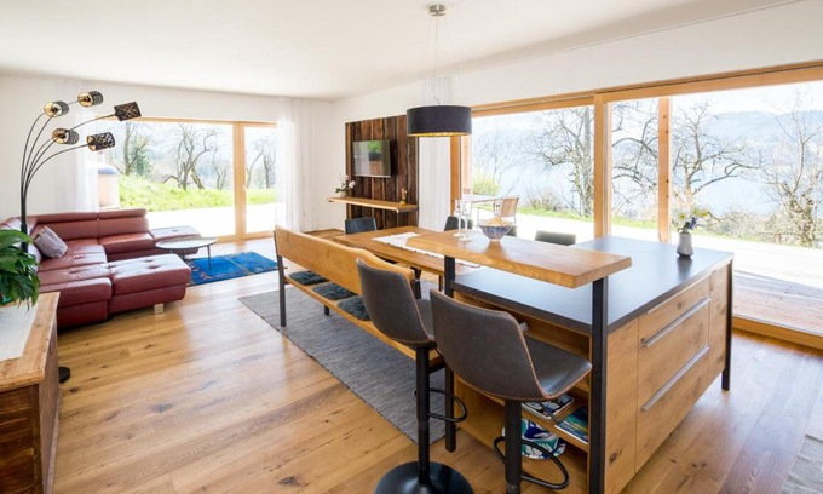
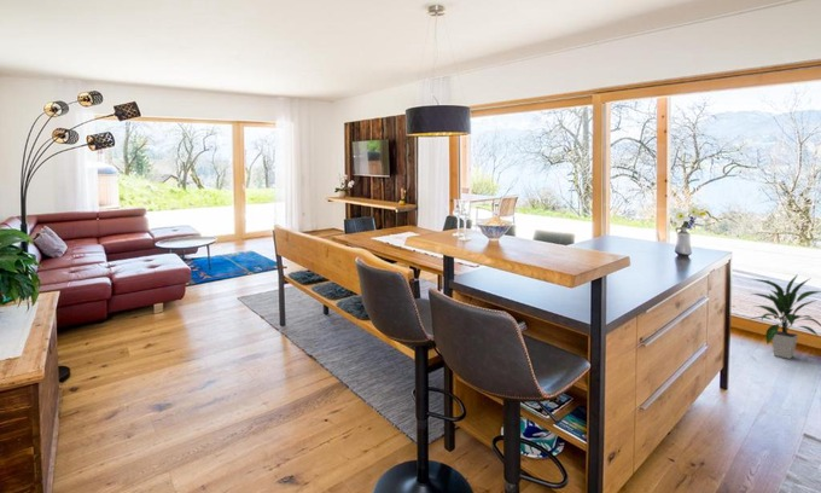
+ indoor plant (782, 315)
